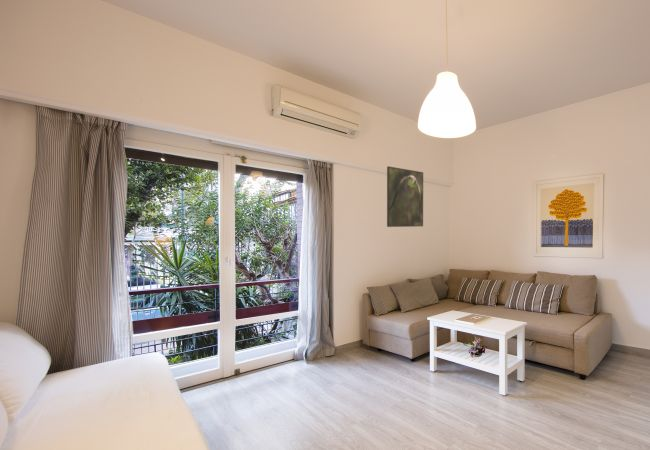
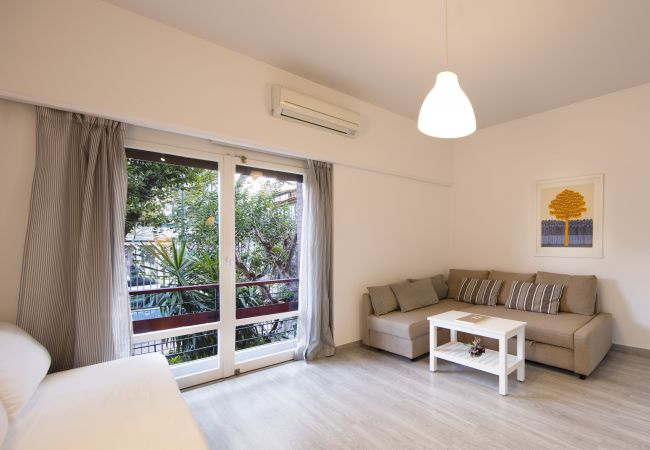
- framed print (406, 198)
